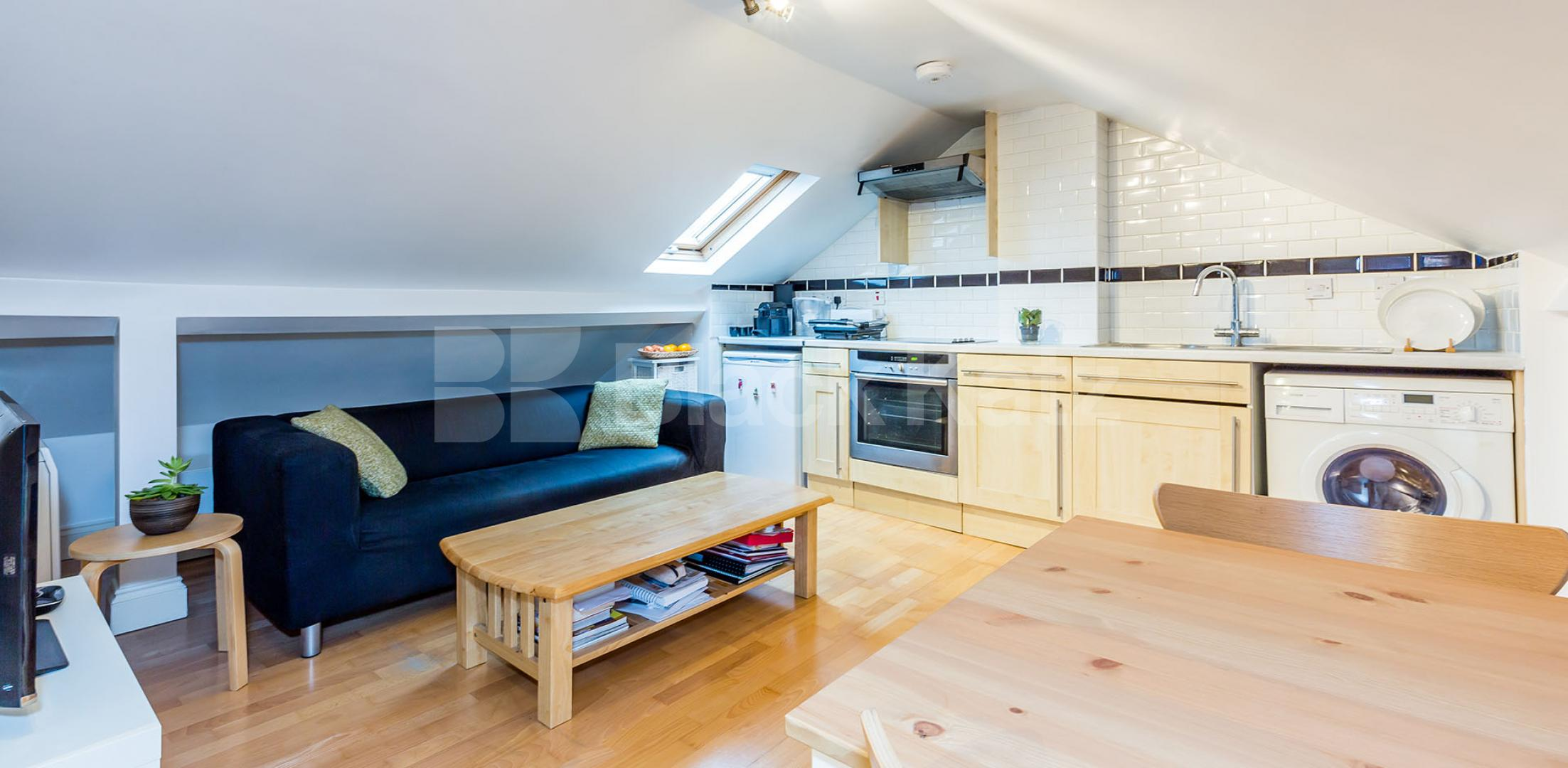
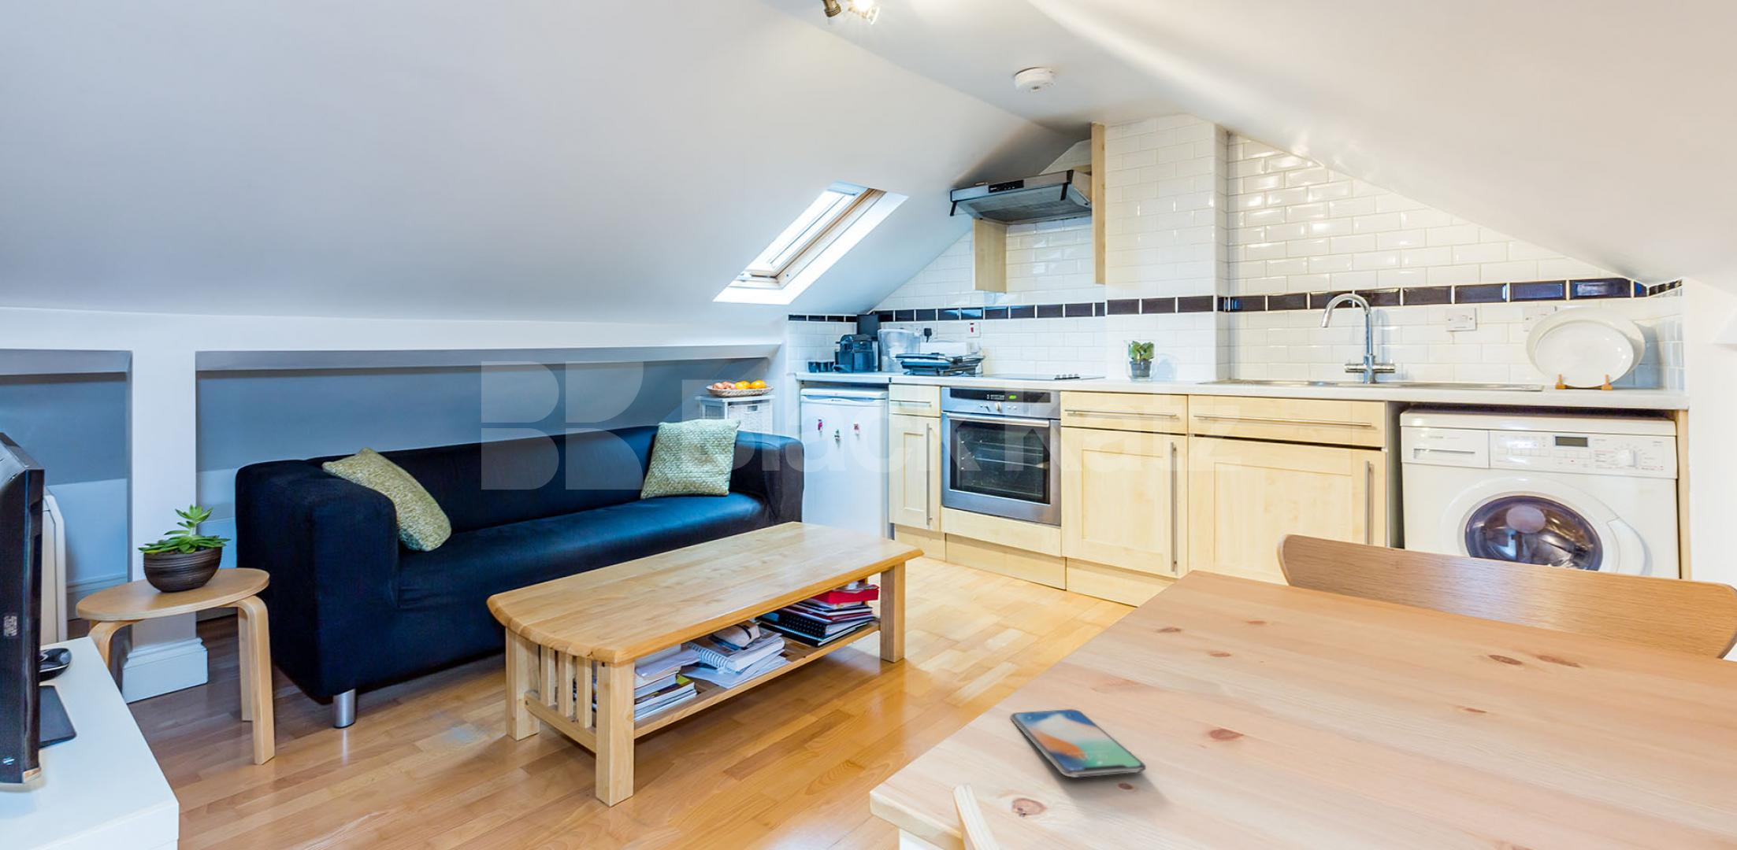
+ smartphone (1072, 739)
